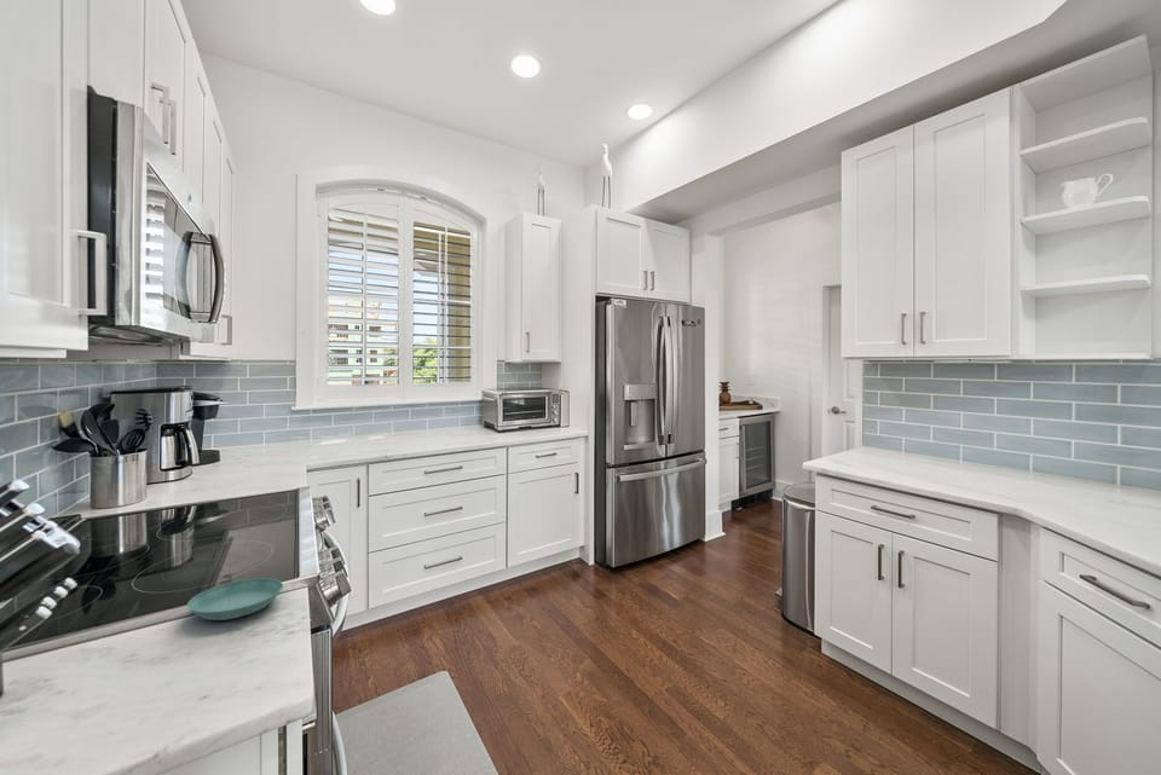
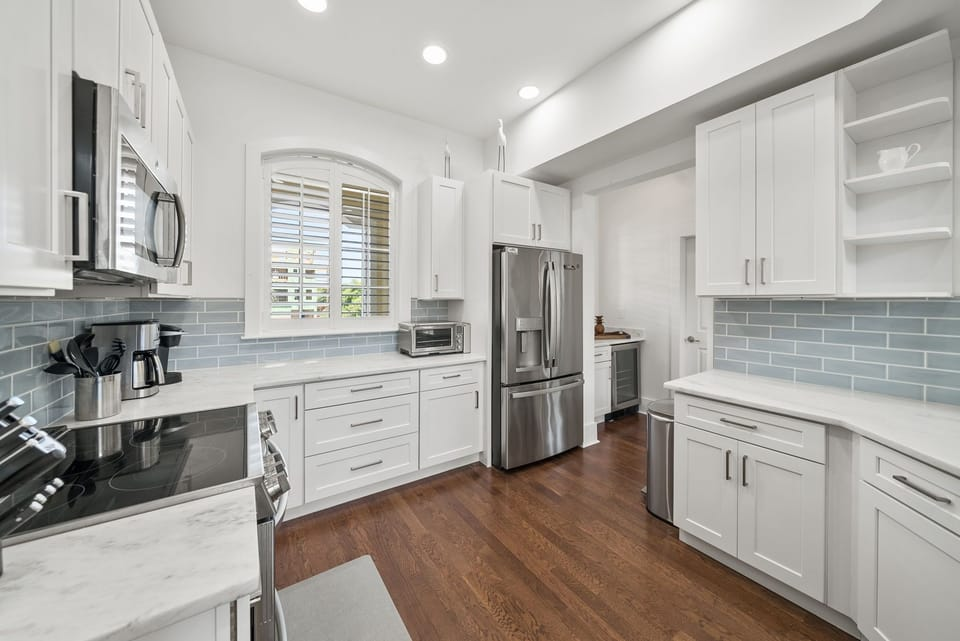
- saucer (237, 600)
